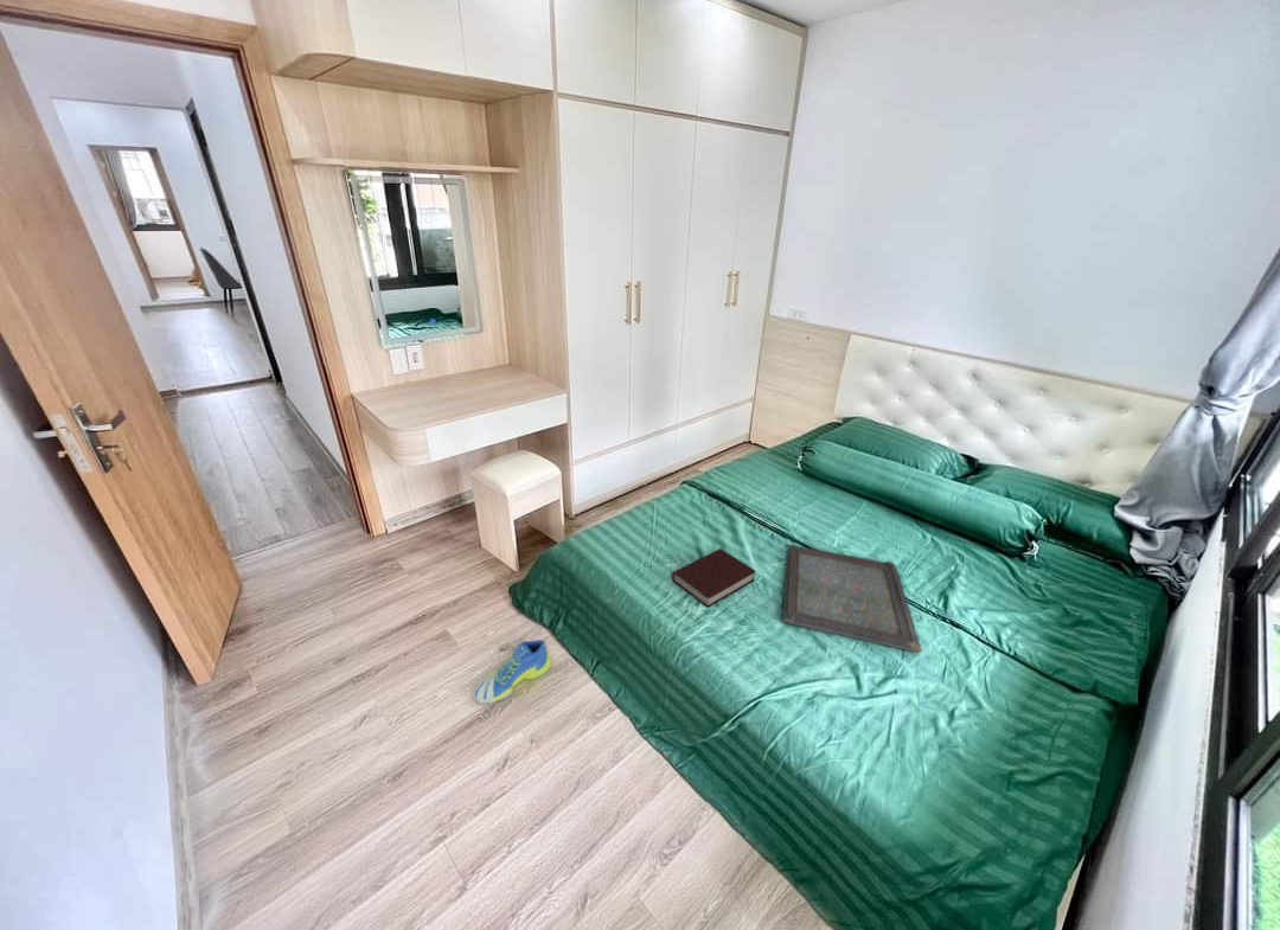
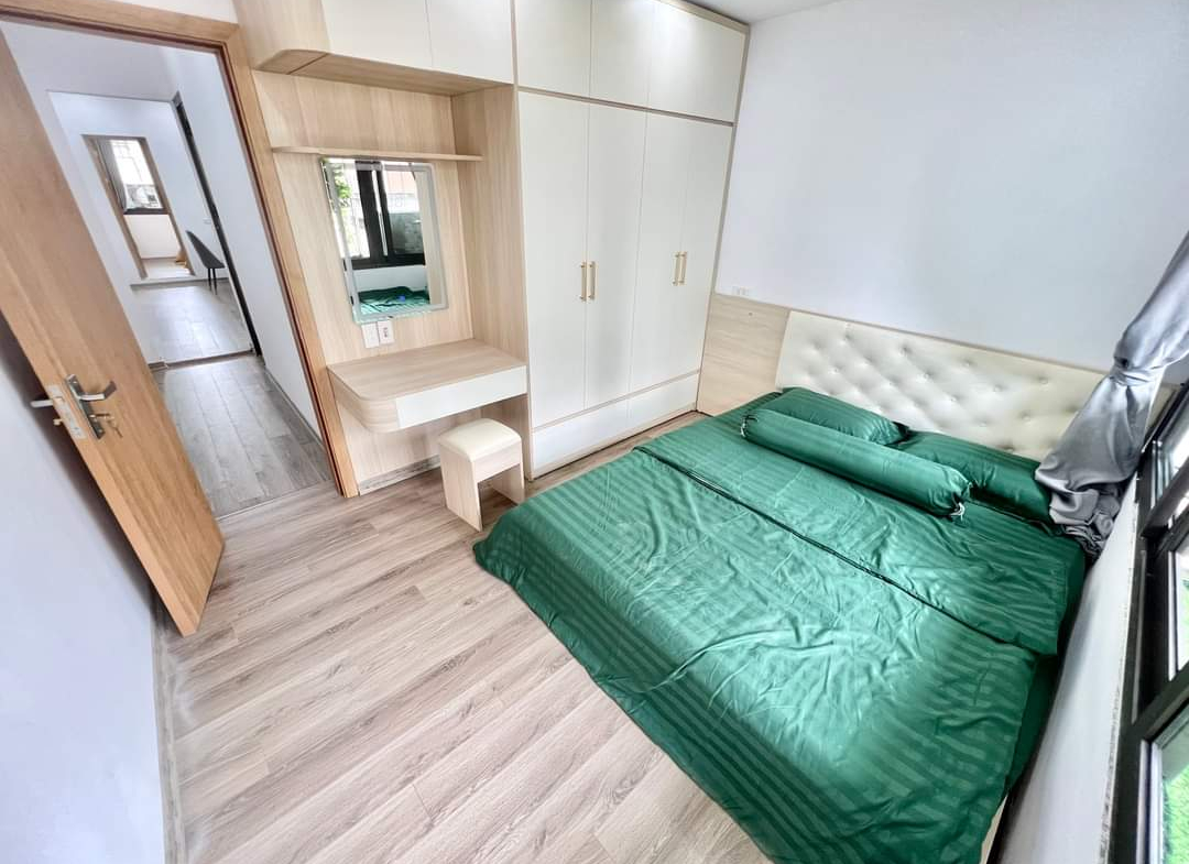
- book (713, 576)
- sneaker (511, 665)
- serving tray (845, 591)
